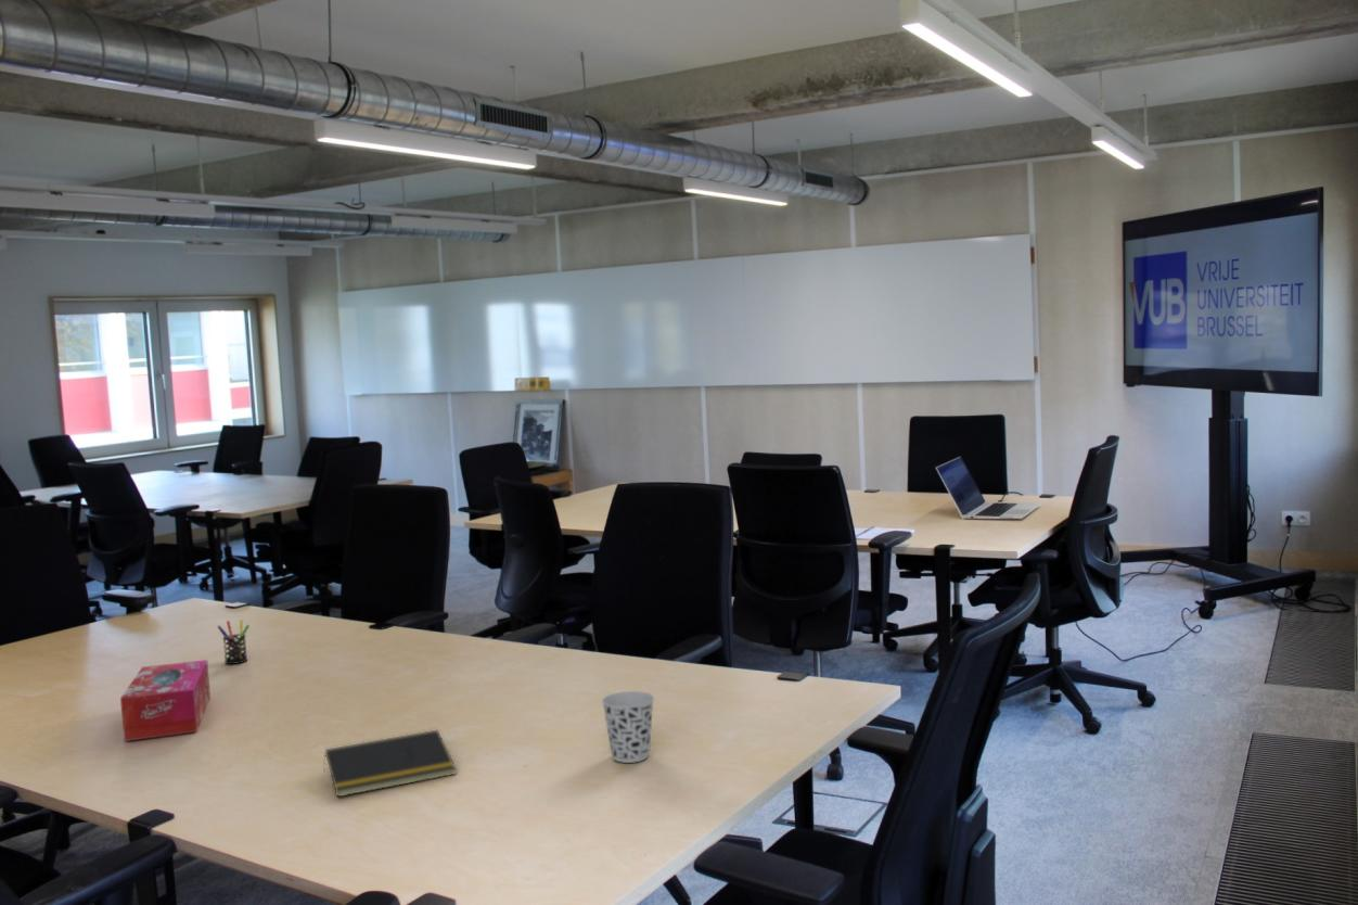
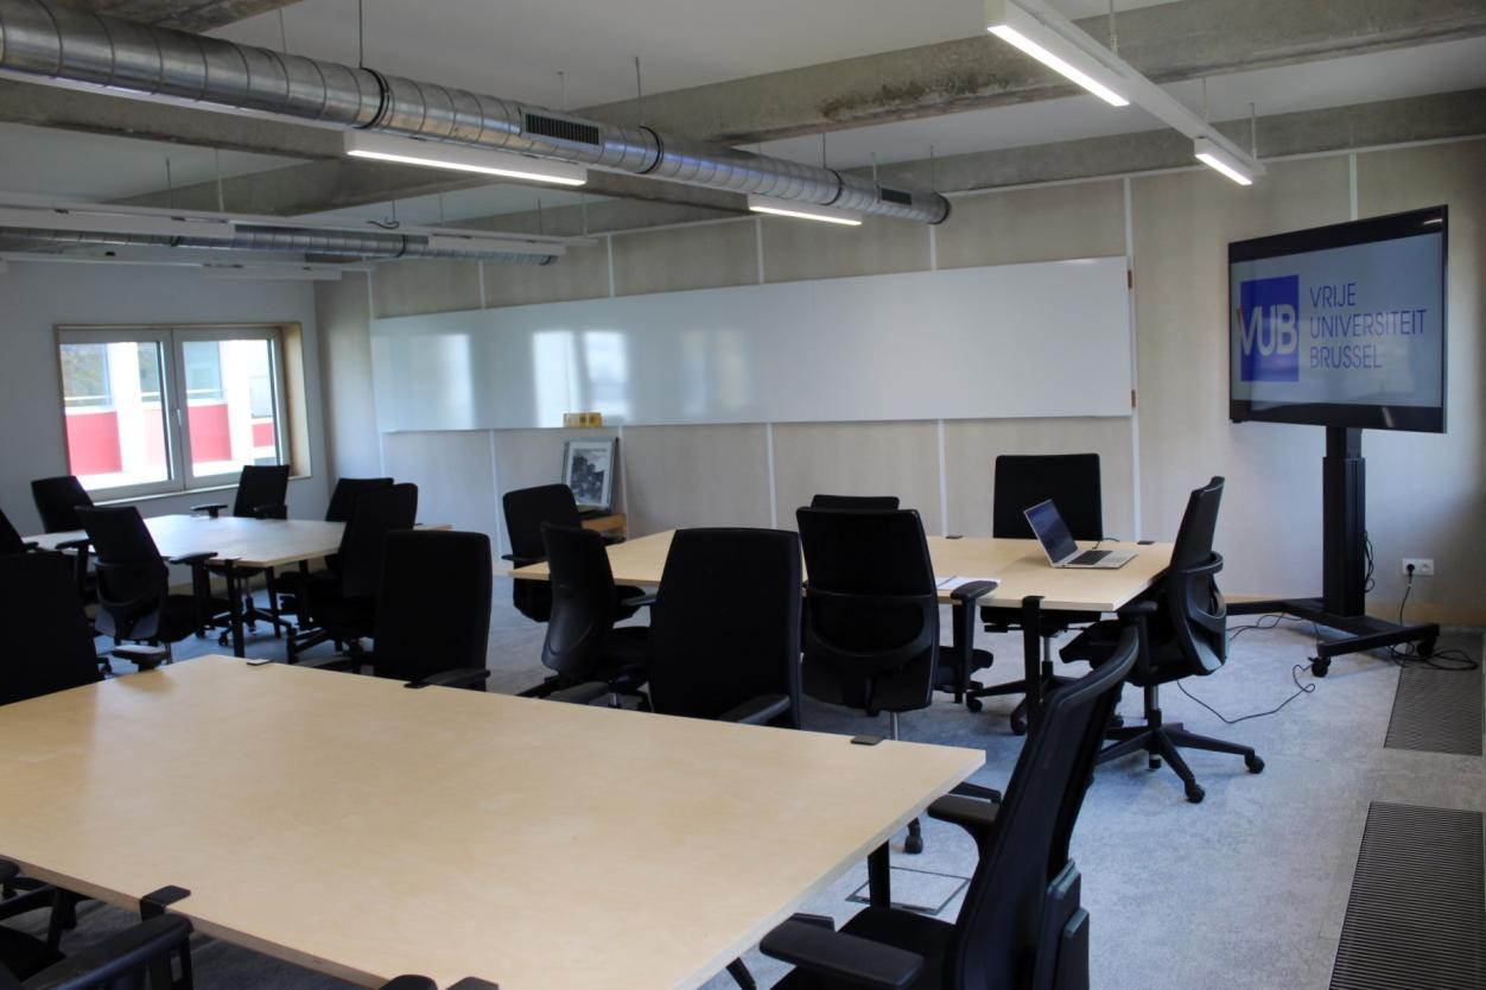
- tissue box (168, 698)
- cup (629, 727)
- notepad (389, 761)
- pen holder (235, 639)
